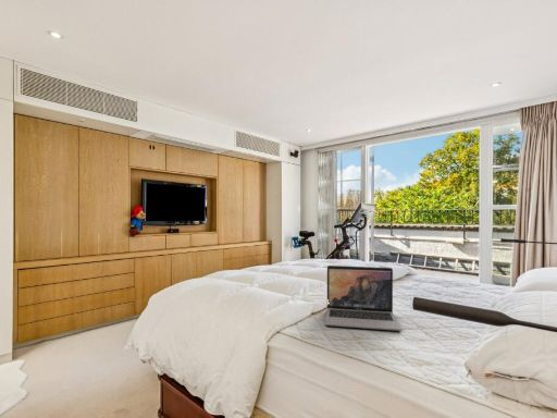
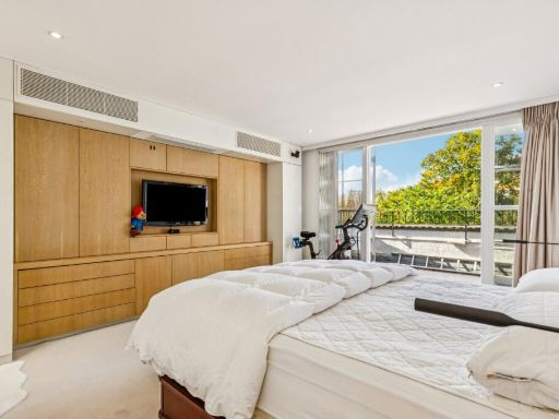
- laptop (360, 295)
